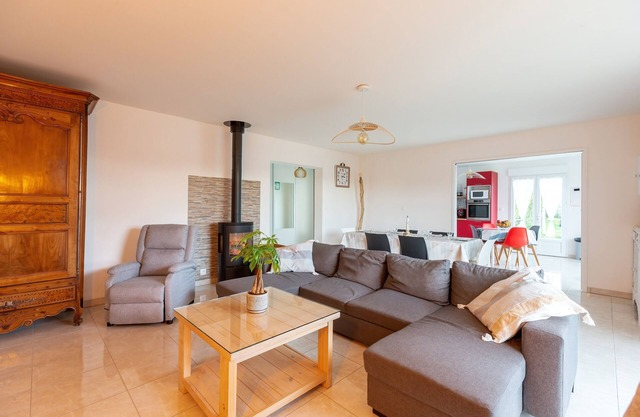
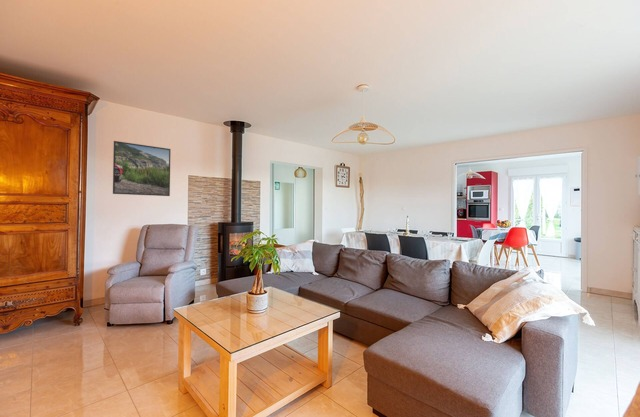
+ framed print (143, 170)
